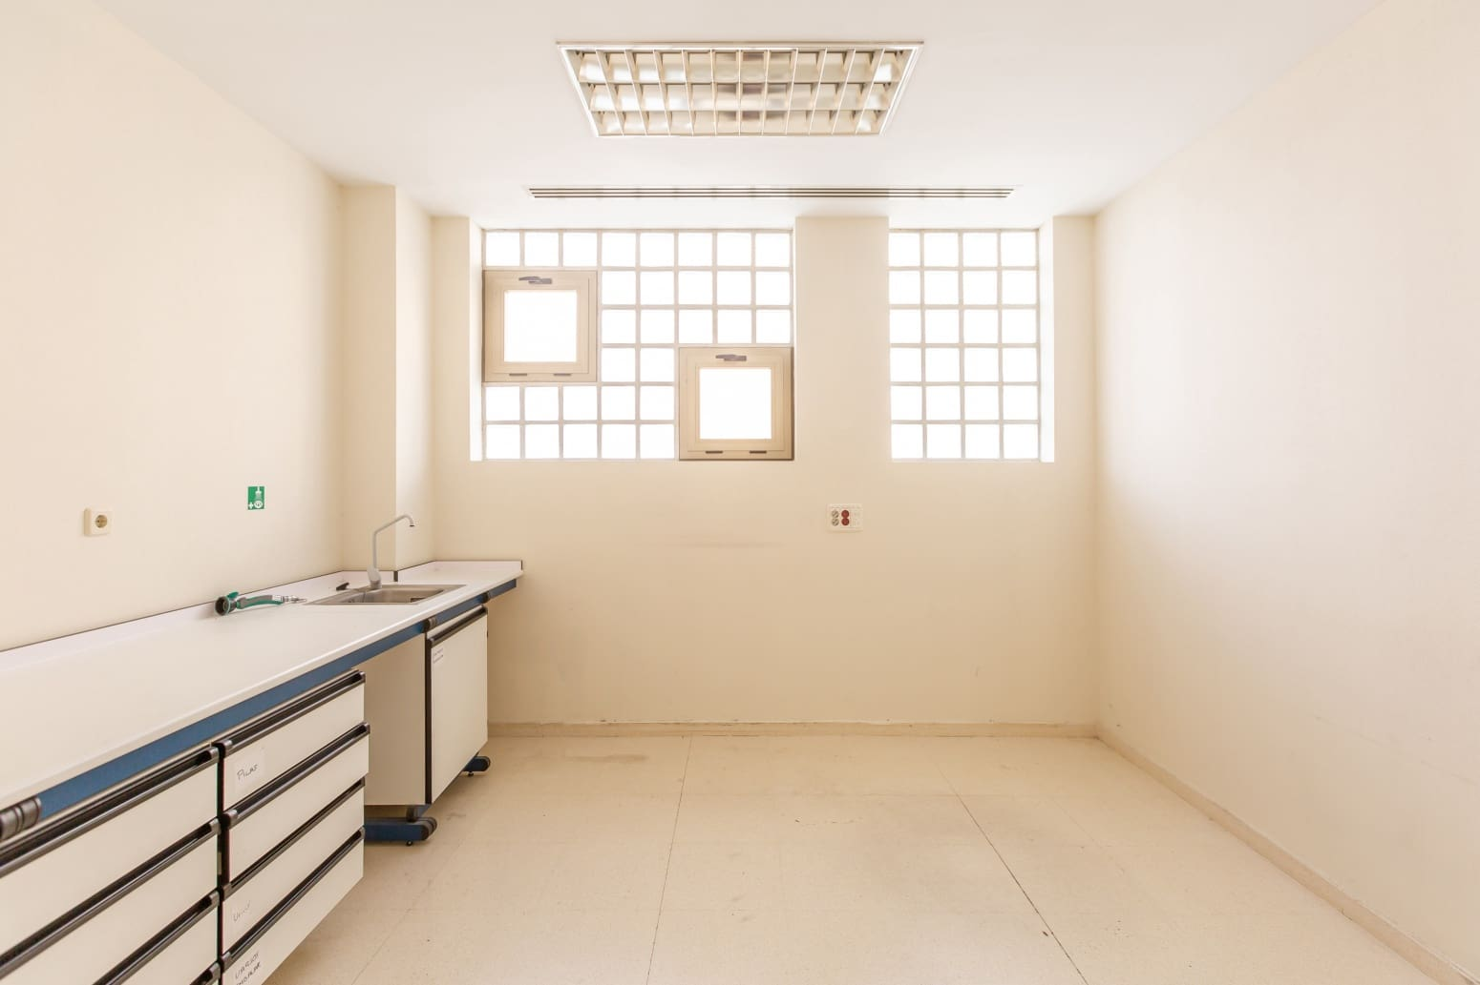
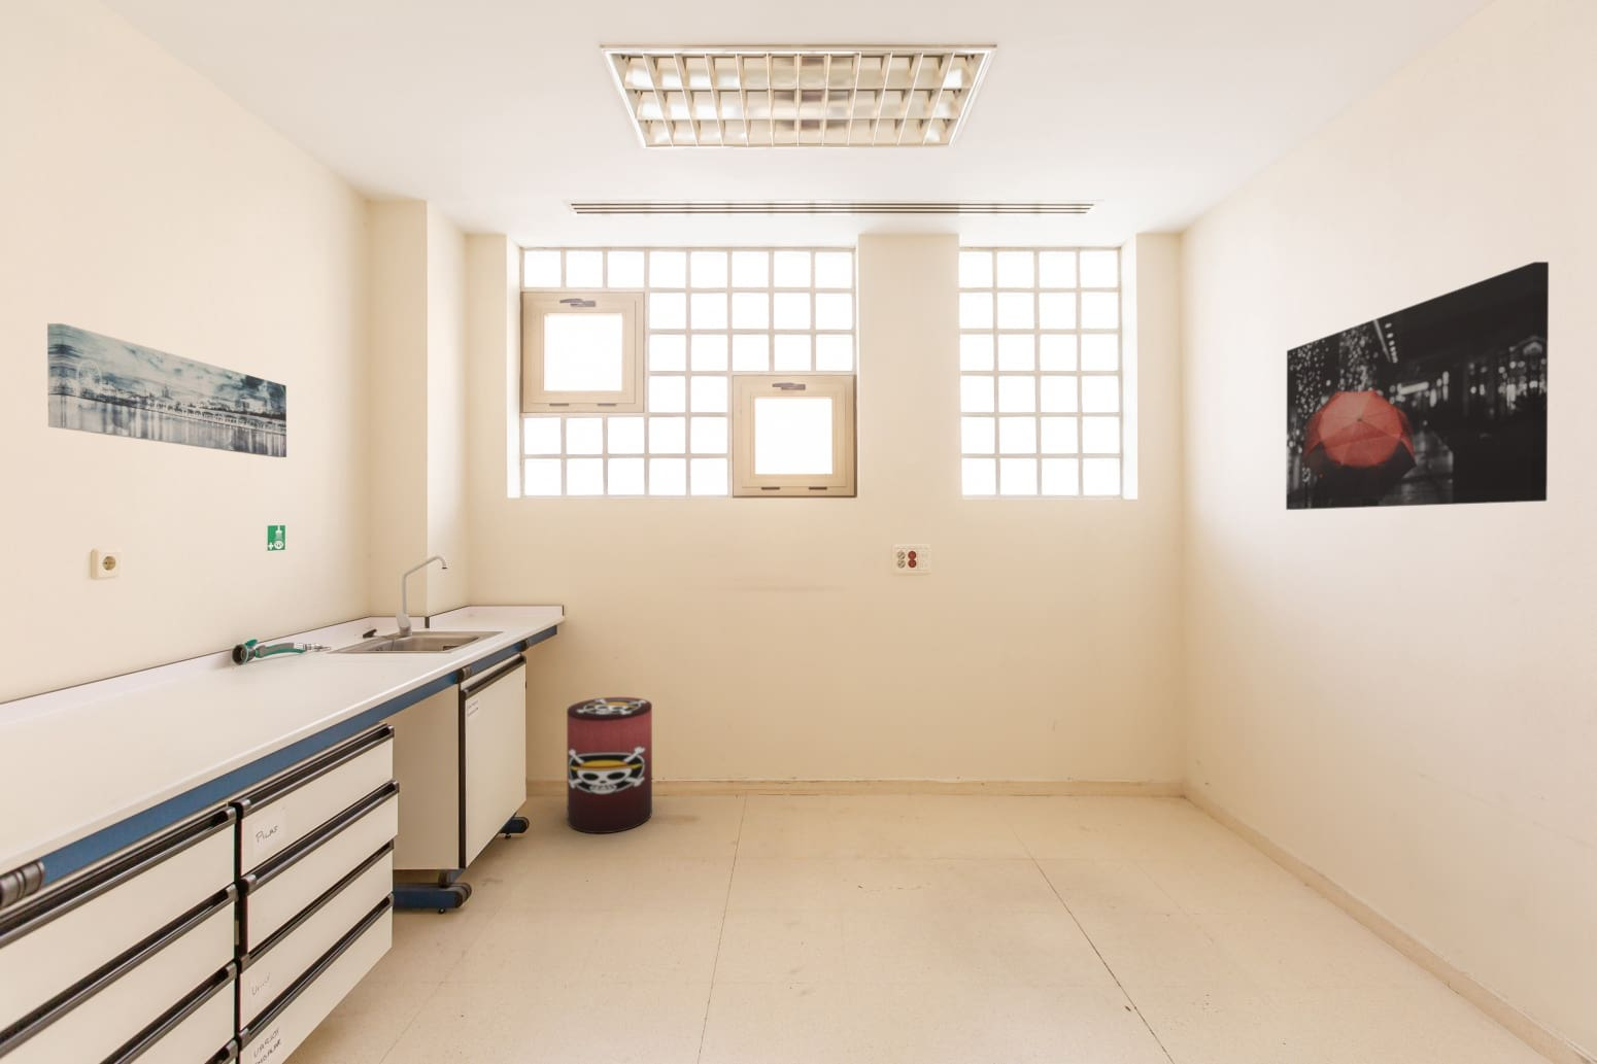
+ wall art (188, 401)
+ waste bin (610, 761)
+ wall art (1390, 410)
